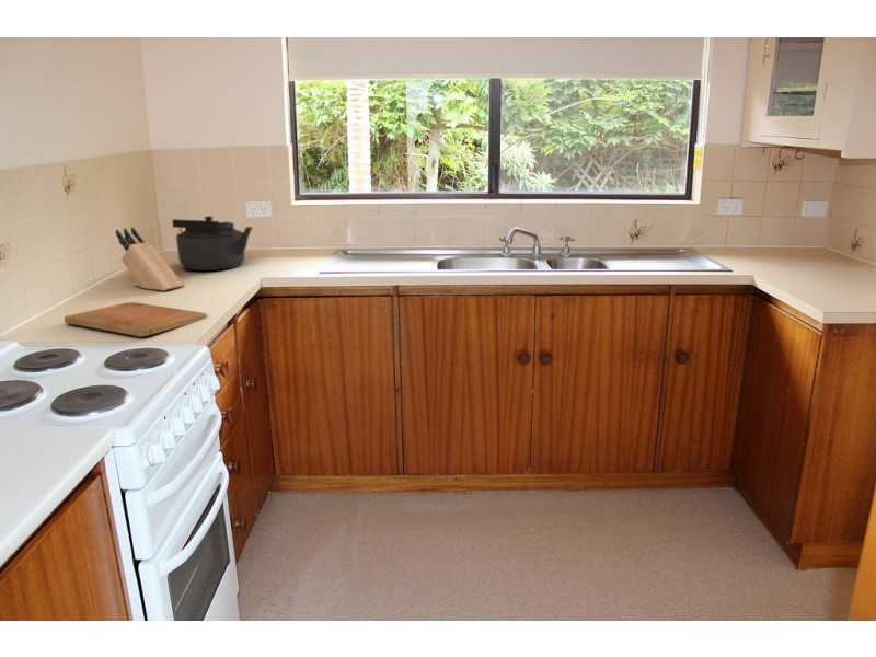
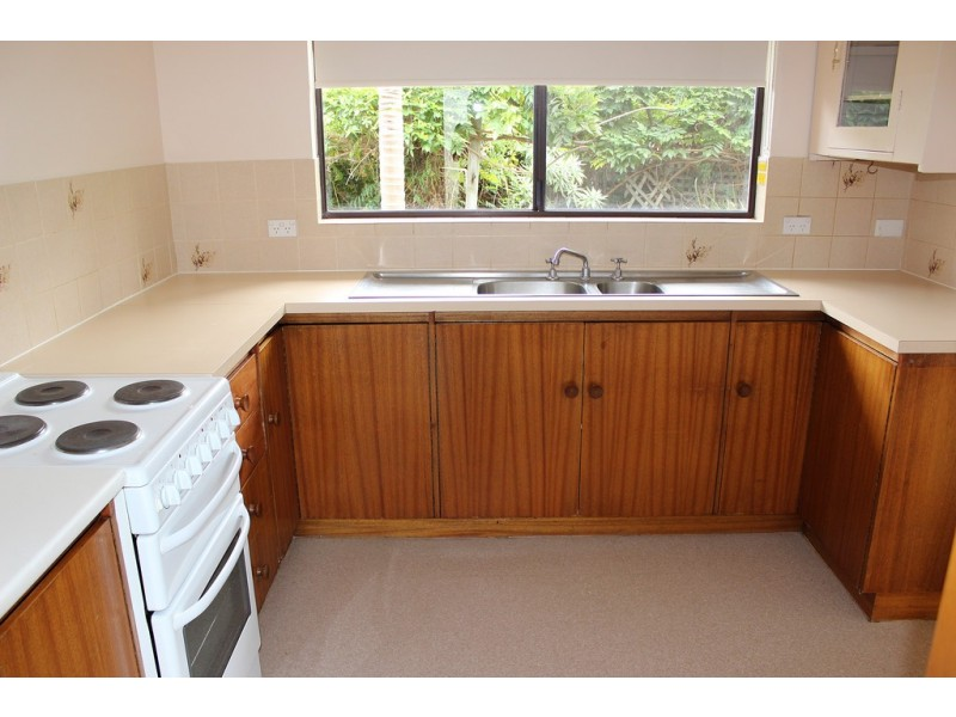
- kettle (211, 241)
- knife block (147, 257)
- cutting board (136, 318)
